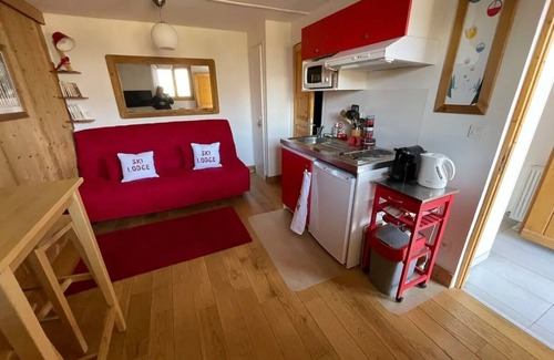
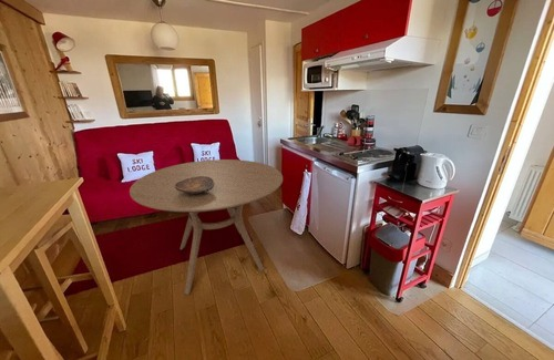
+ dining table (216, 223)
+ decorative bowl (195, 186)
